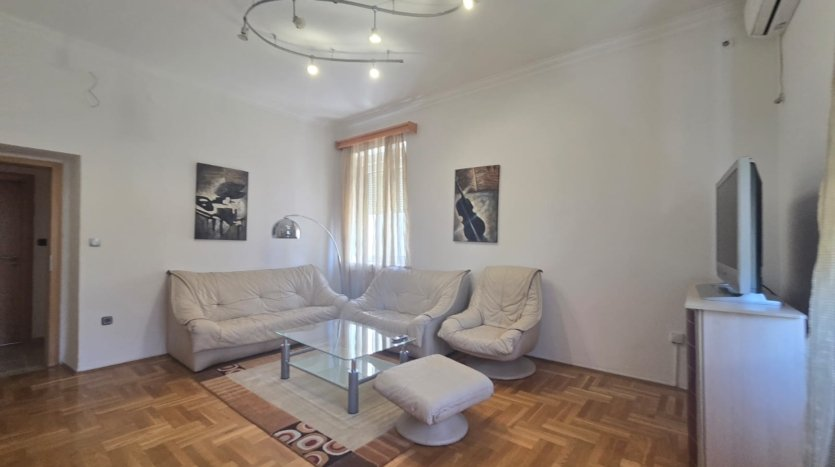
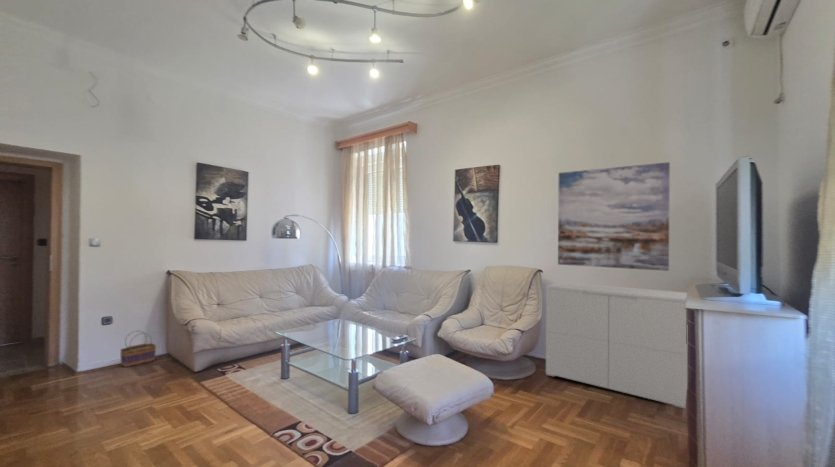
+ wall art (609, 217)
+ cabinet (613, 336)
+ basket (138, 347)
